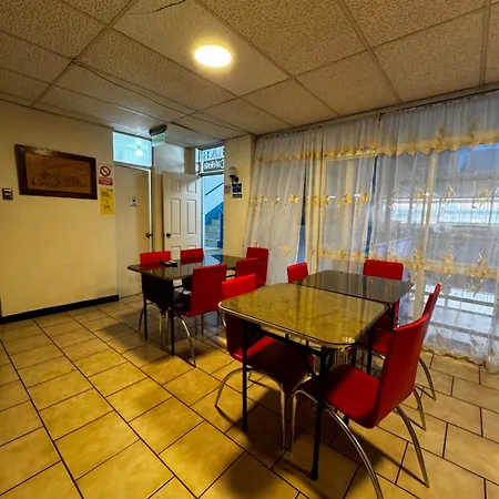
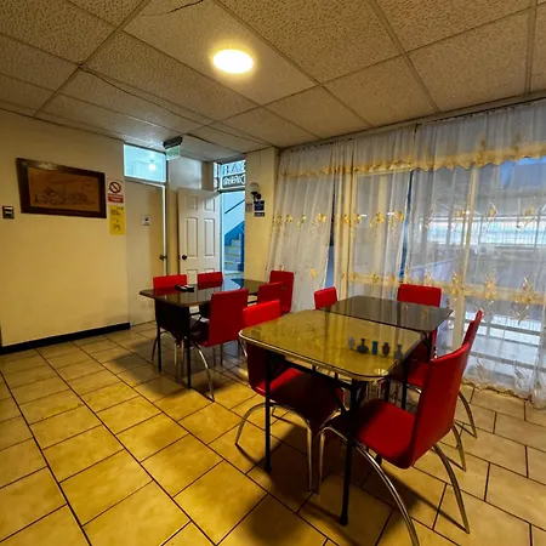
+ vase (374, 347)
